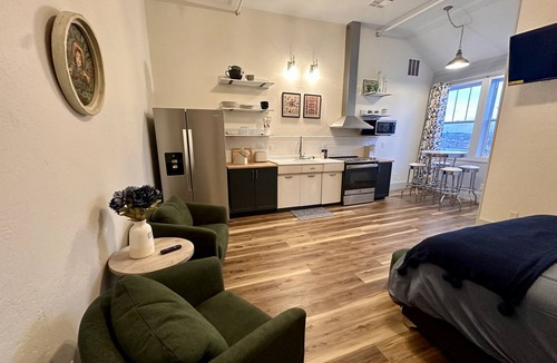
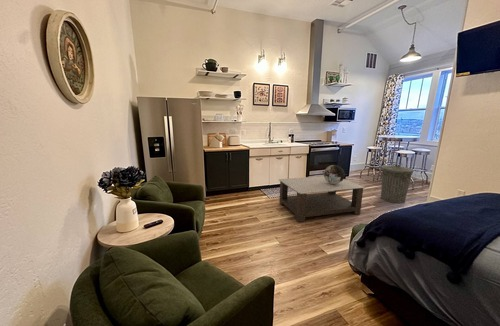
+ decorative globe (334, 174)
+ trash can (395, 182)
+ coffee table (318, 195)
